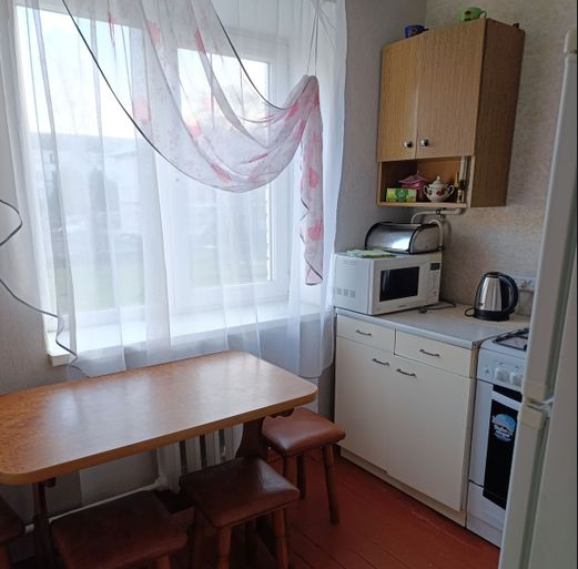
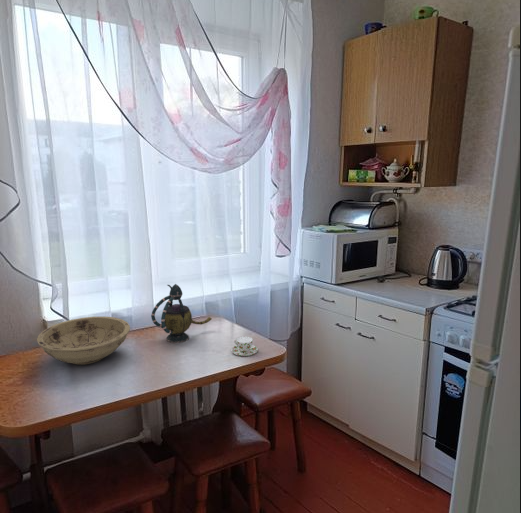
+ bowl (86, 344)
+ teapot (184, 309)
+ teacup (244, 345)
